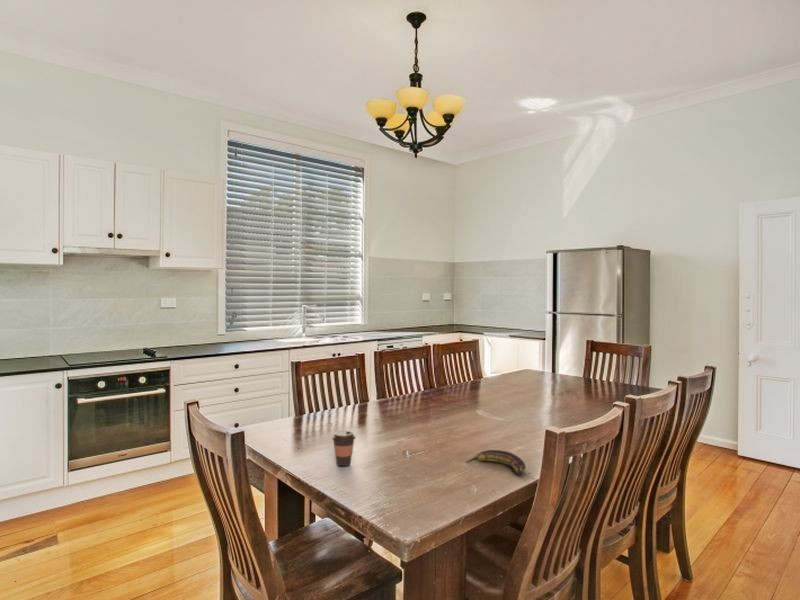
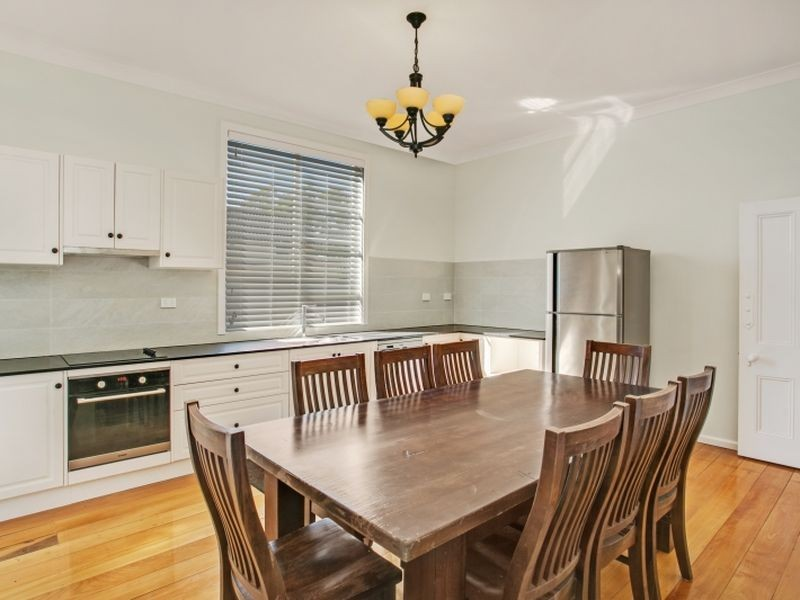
- coffee cup (343, 448)
- banana (499, 459)
